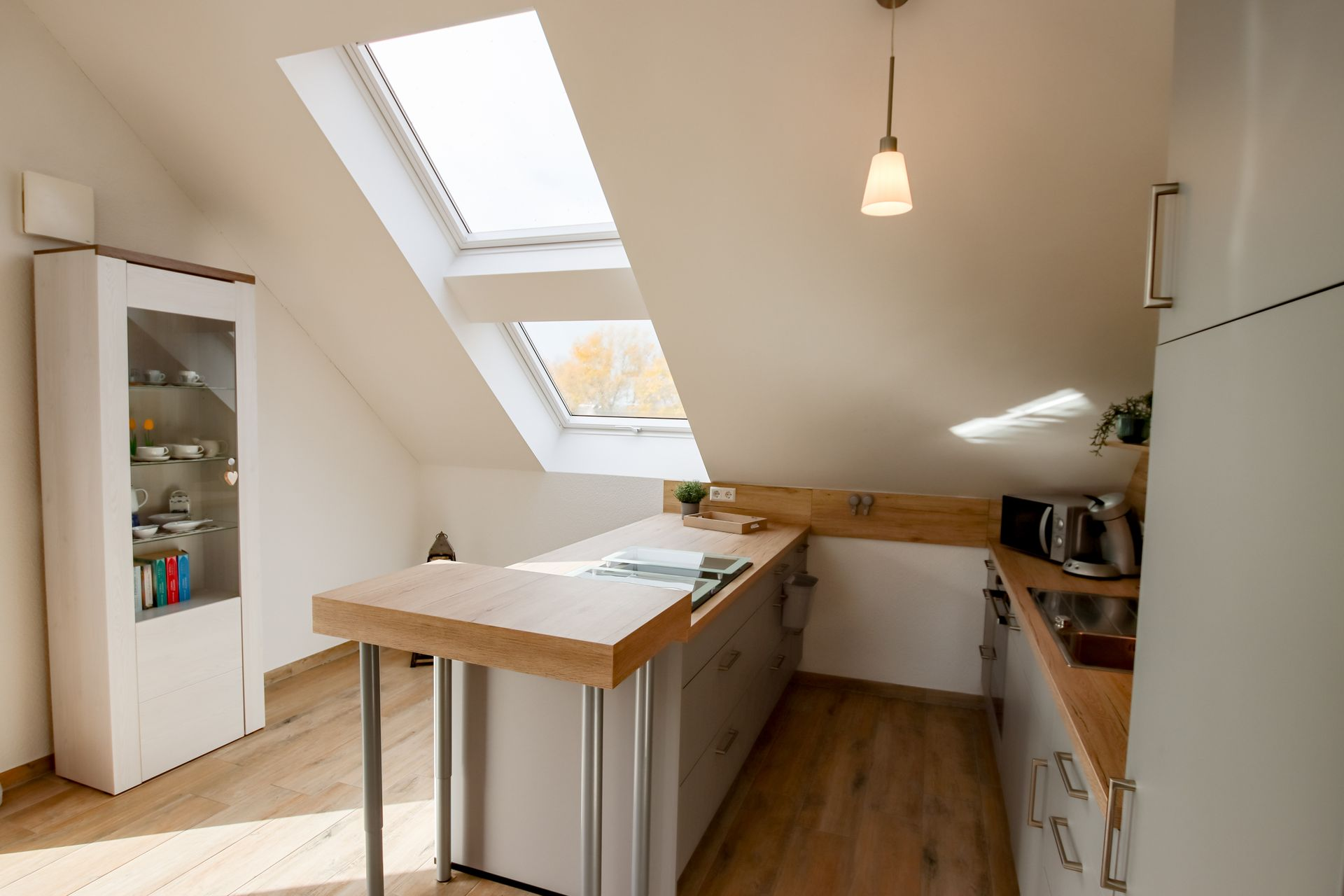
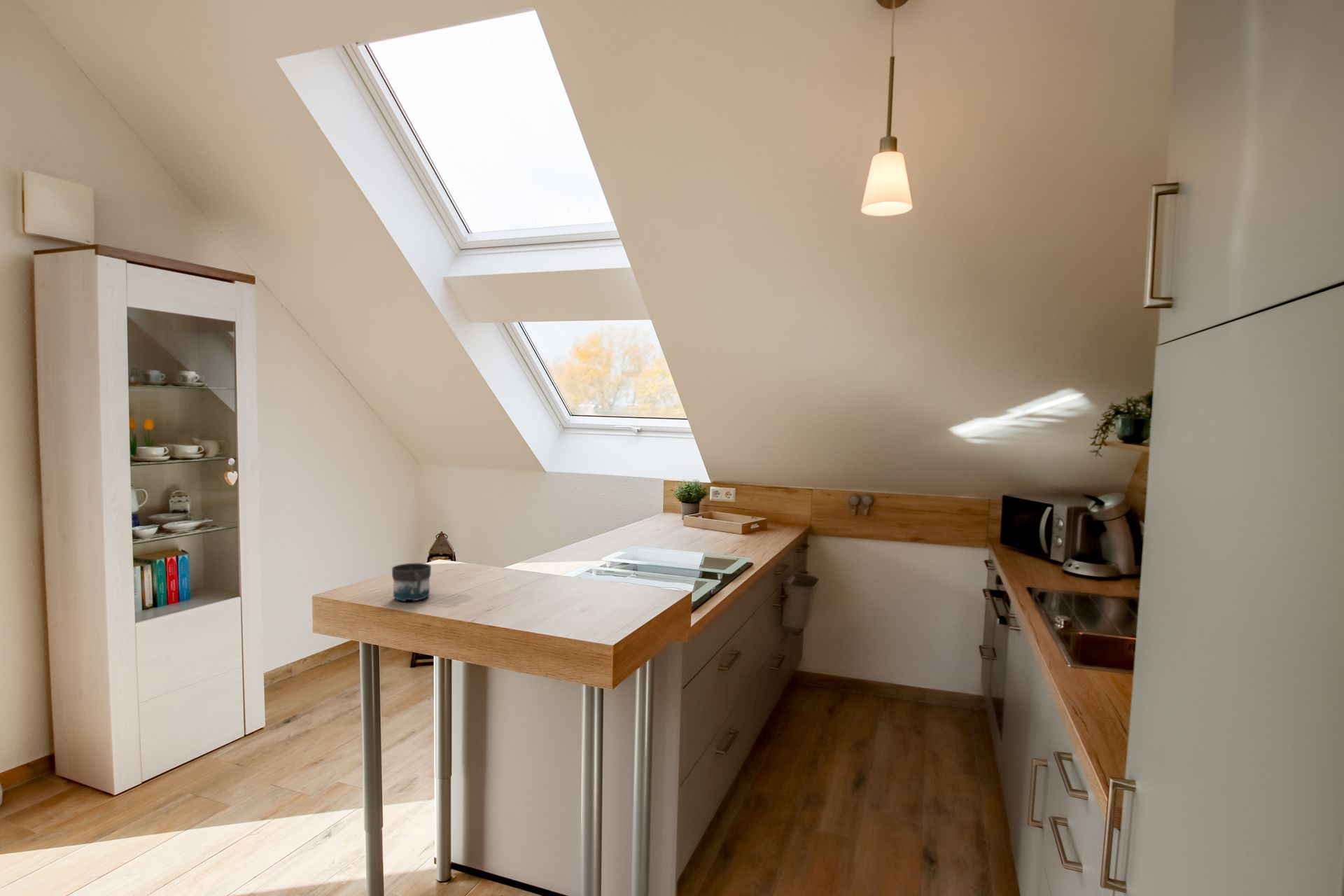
+ mug (414, 582)
